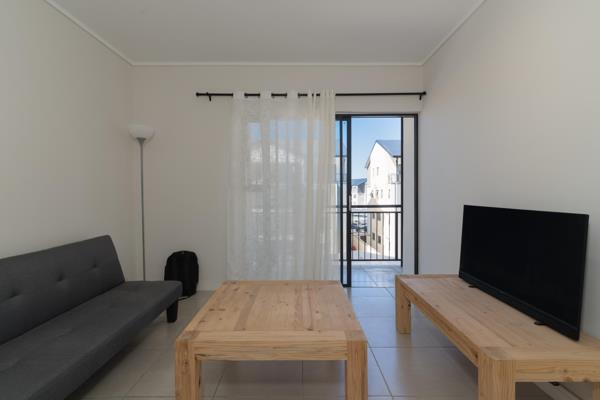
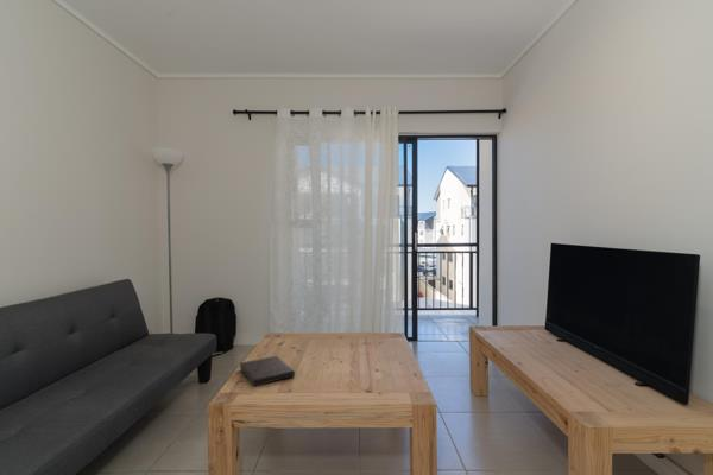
+ book (266, 369)
